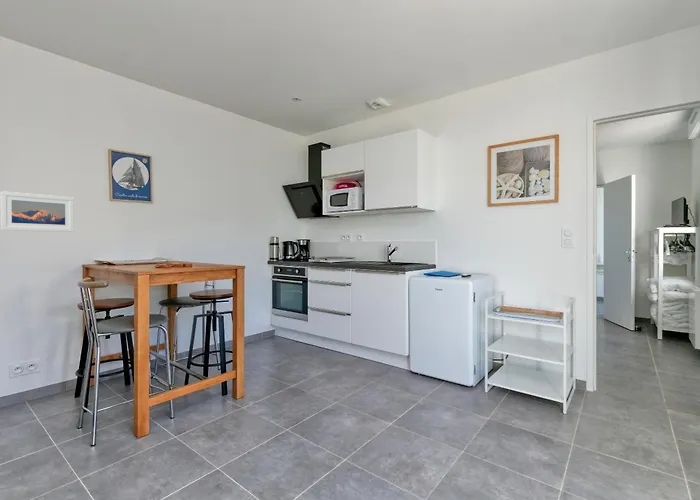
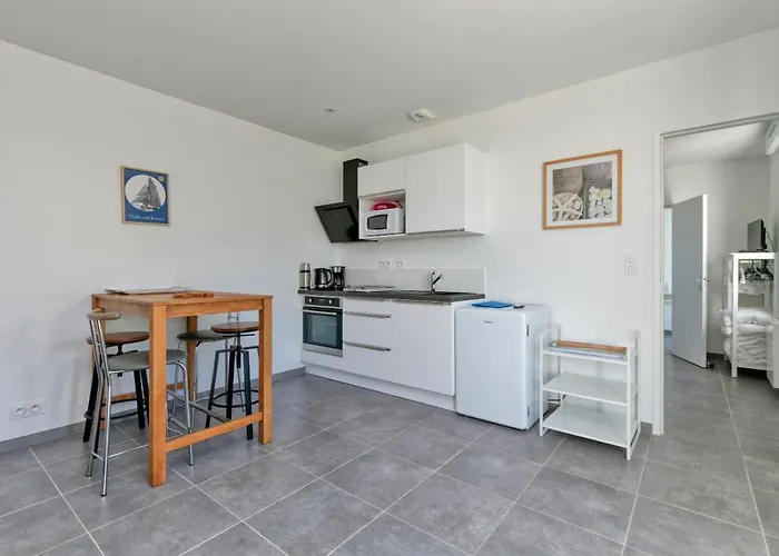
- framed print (39, 212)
